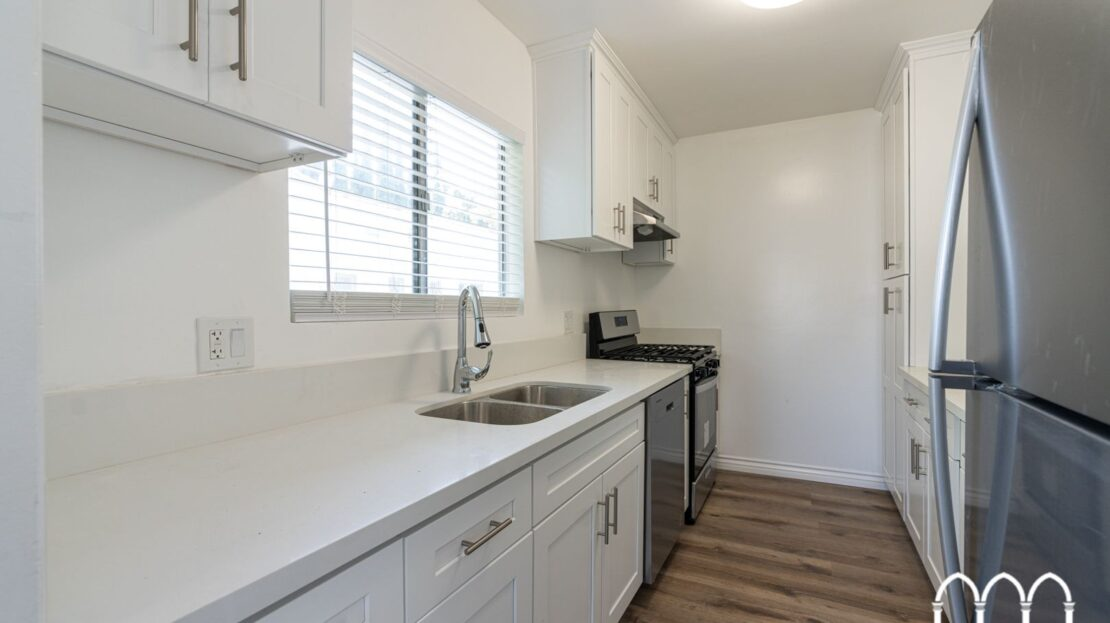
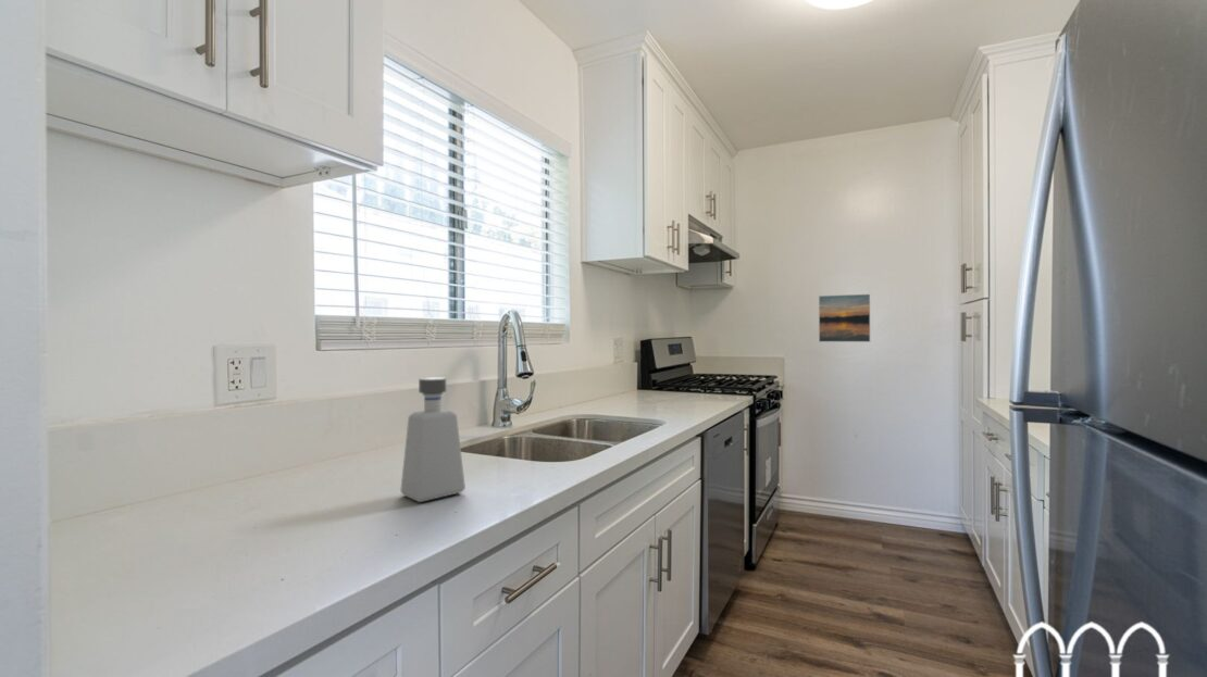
+ soap dispenser (433, 436)
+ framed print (844, 318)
